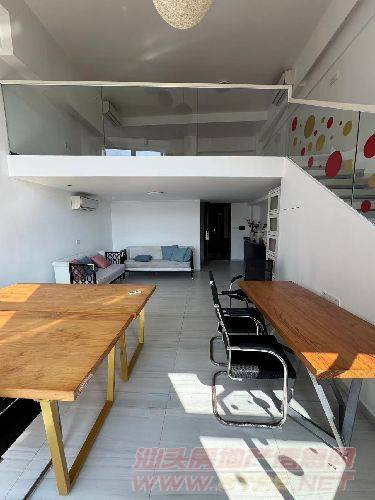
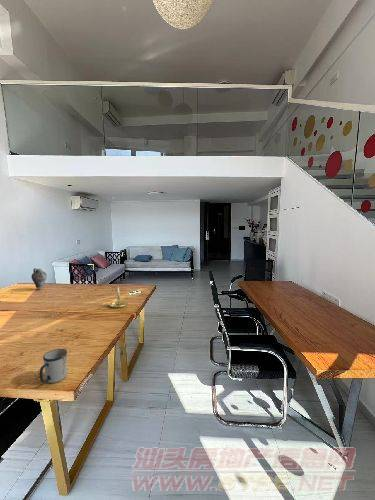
+ candle holder (117, 296)
+ mug (53, 366)
+ ceramic jug (37, 278)
